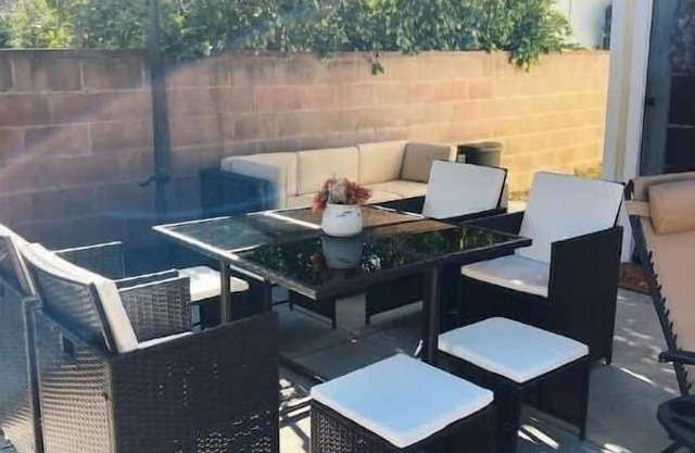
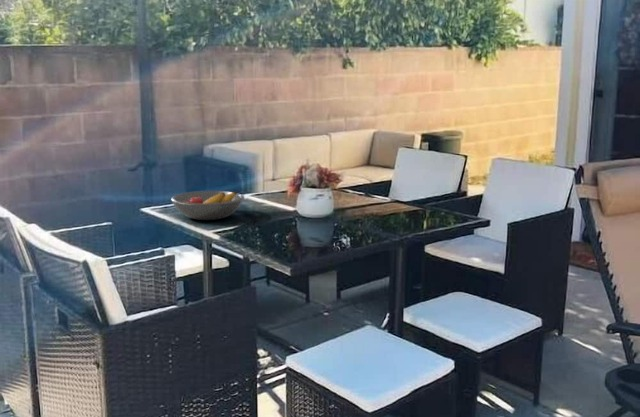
+ fruit bowl (208, 204)
